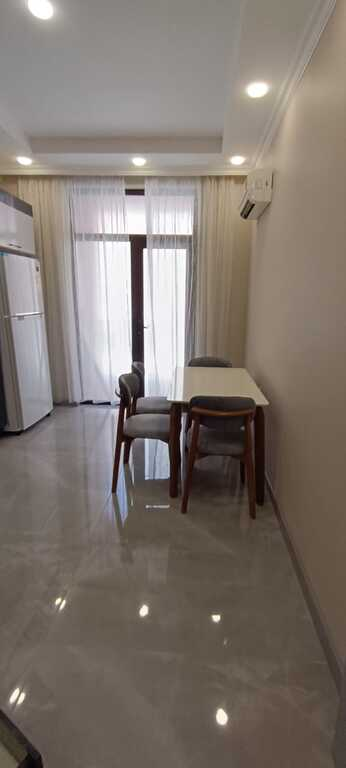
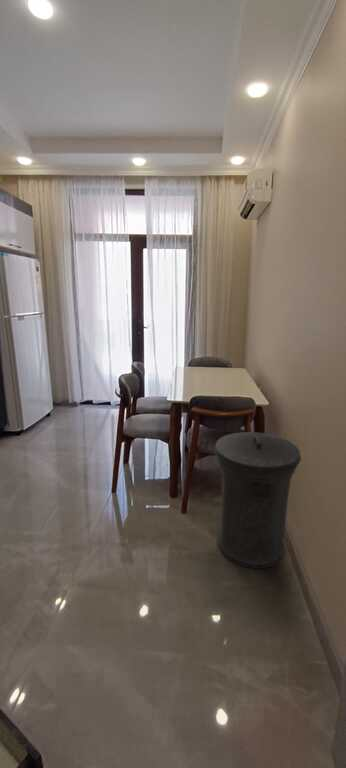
+ trash can (253, 493)
